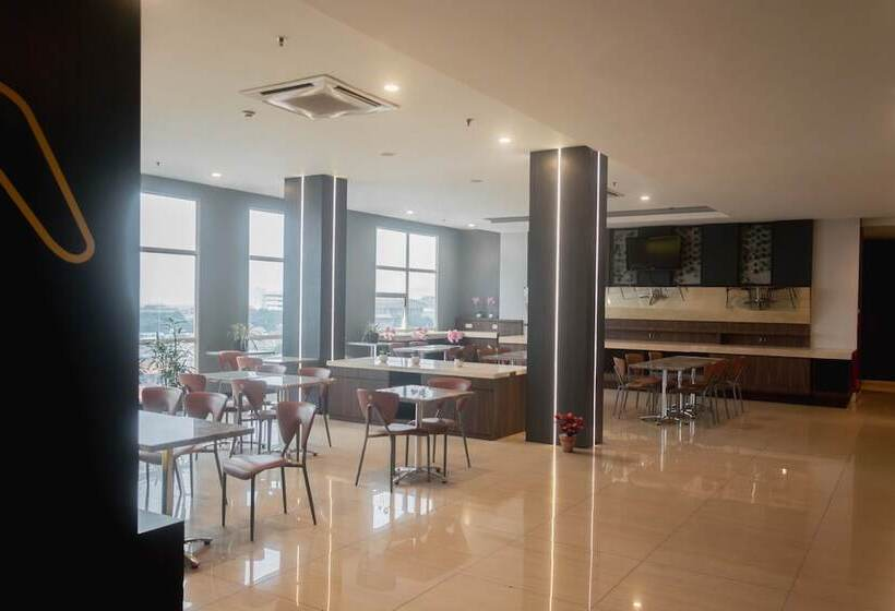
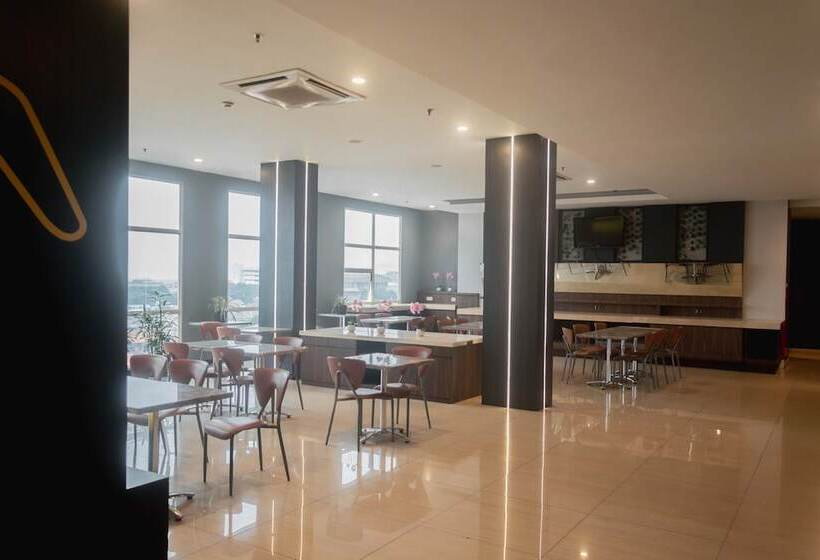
- potted plant (570, 432)
